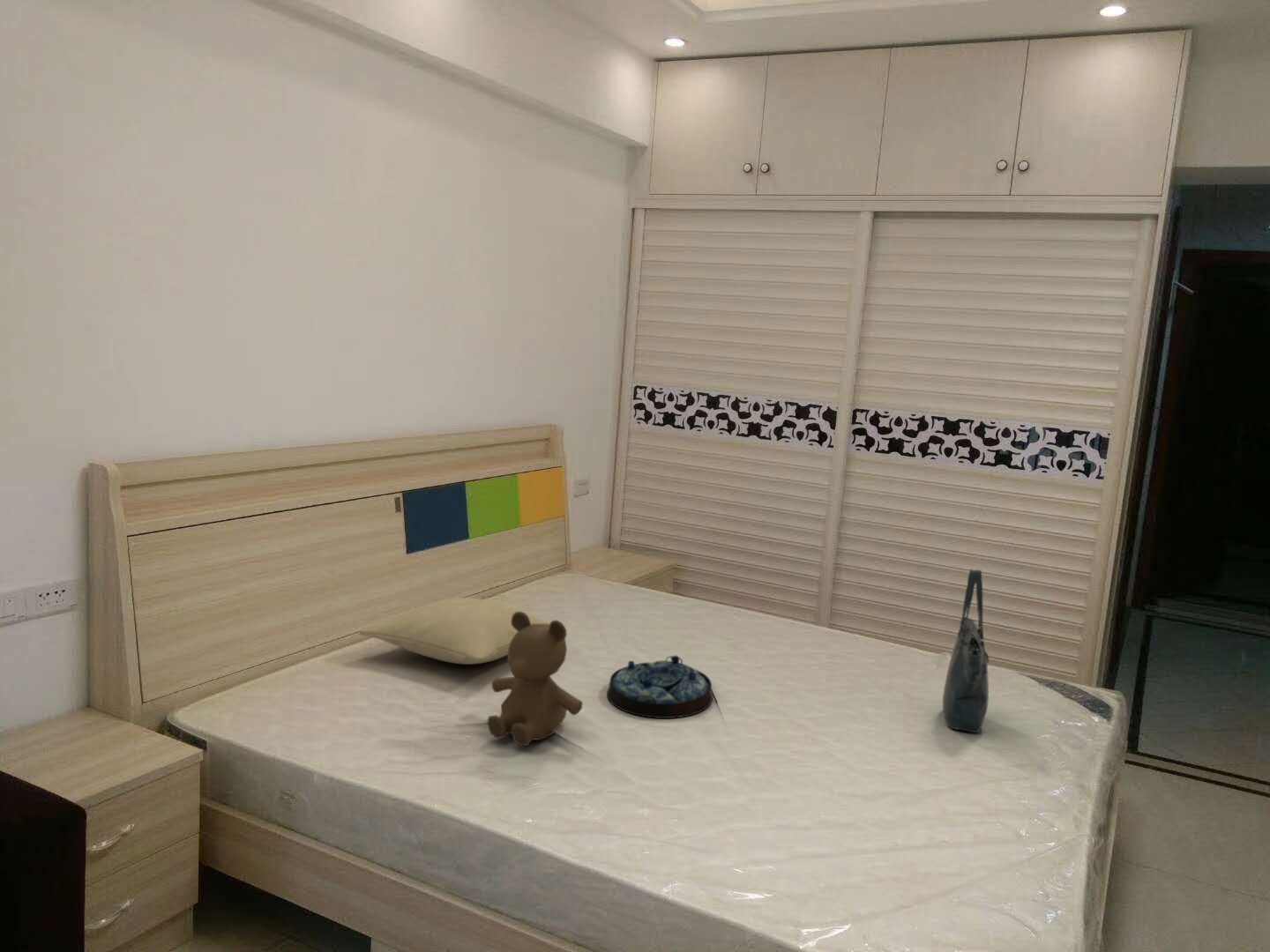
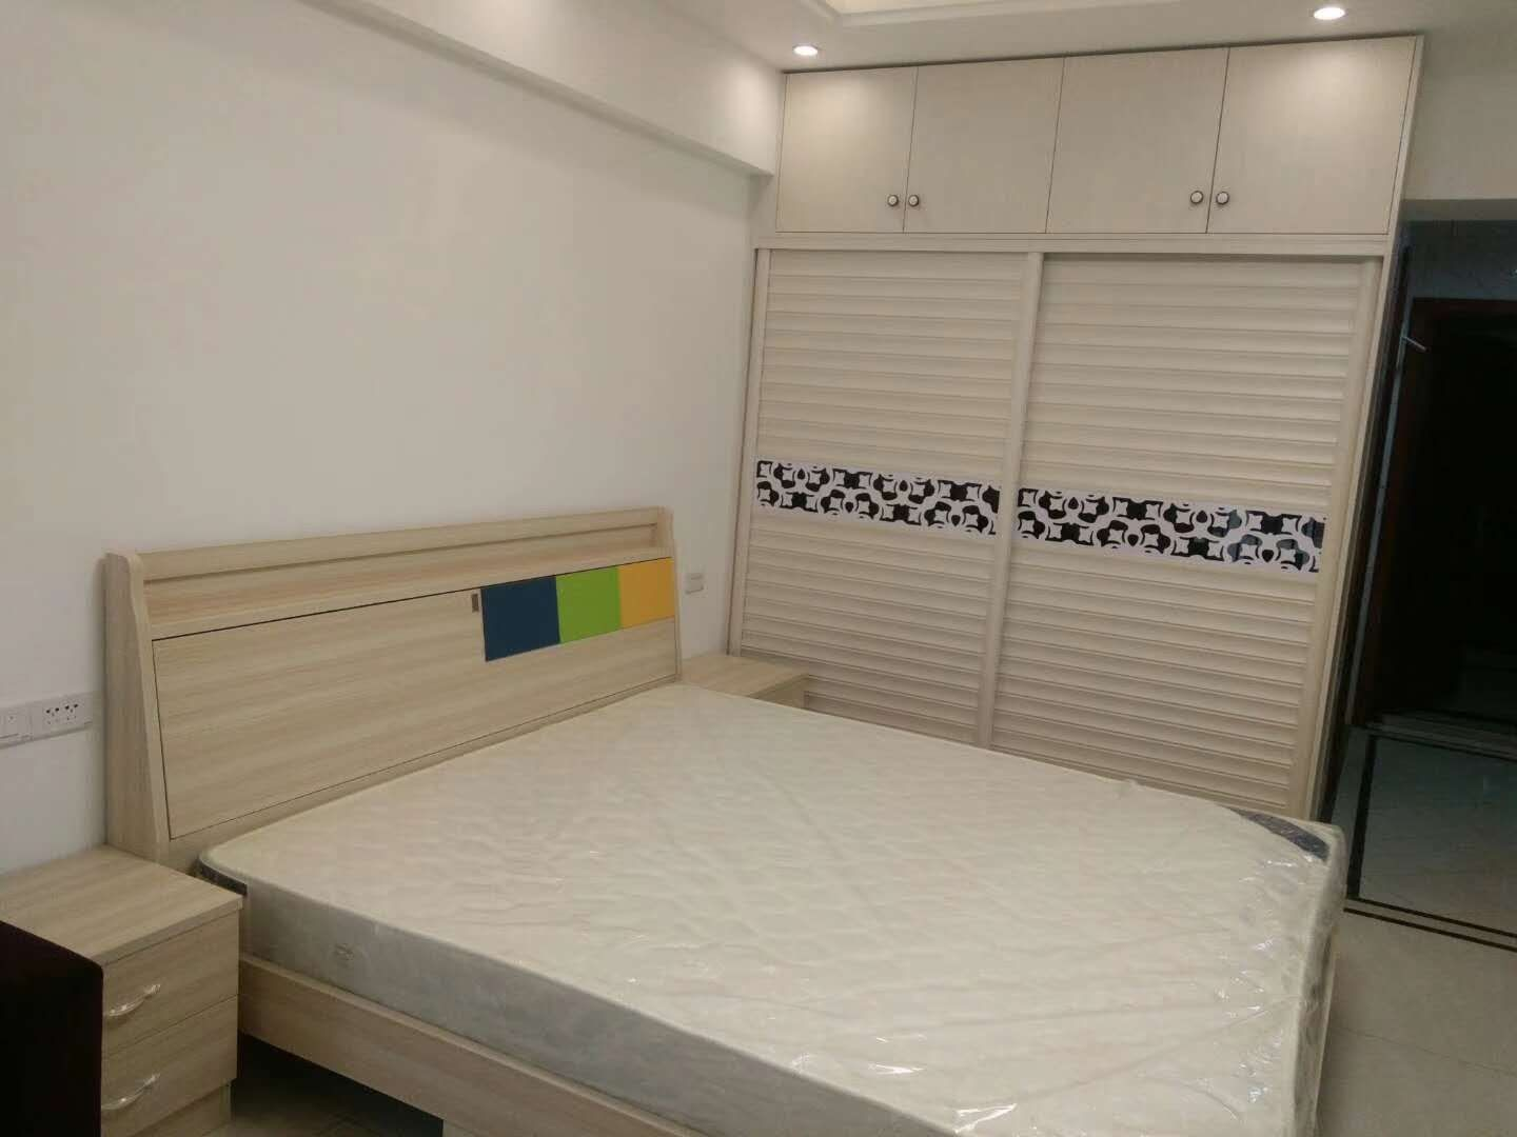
- pillow (462, 628)
- tote bag (972, 646)
- serving tray (661, 681)
- teddy bear (531, 676)
